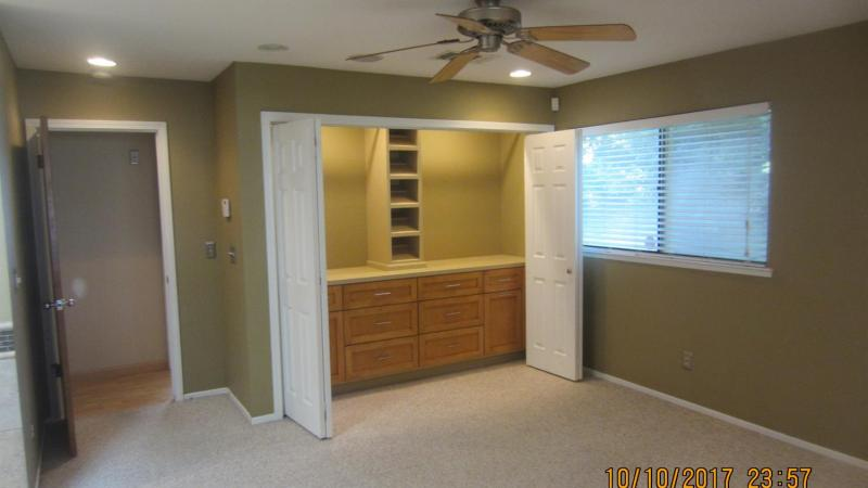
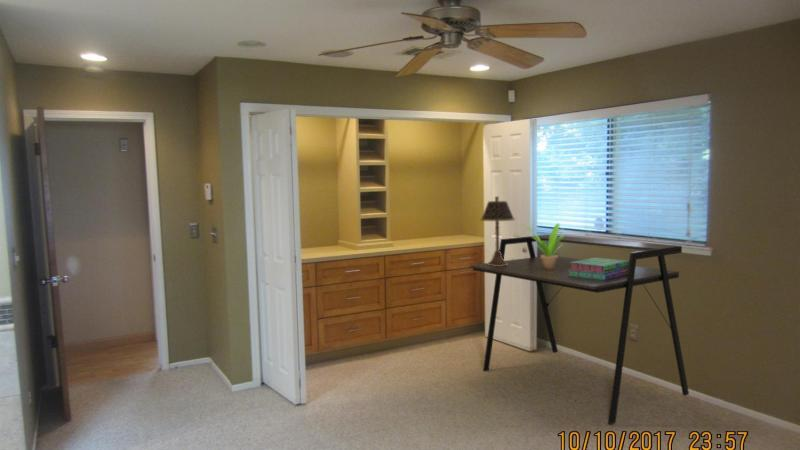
+ stack of books (599, 267)
+ table lamp (497, 230)
+ potted plant (550, 246)
+ desk (550, 320)
